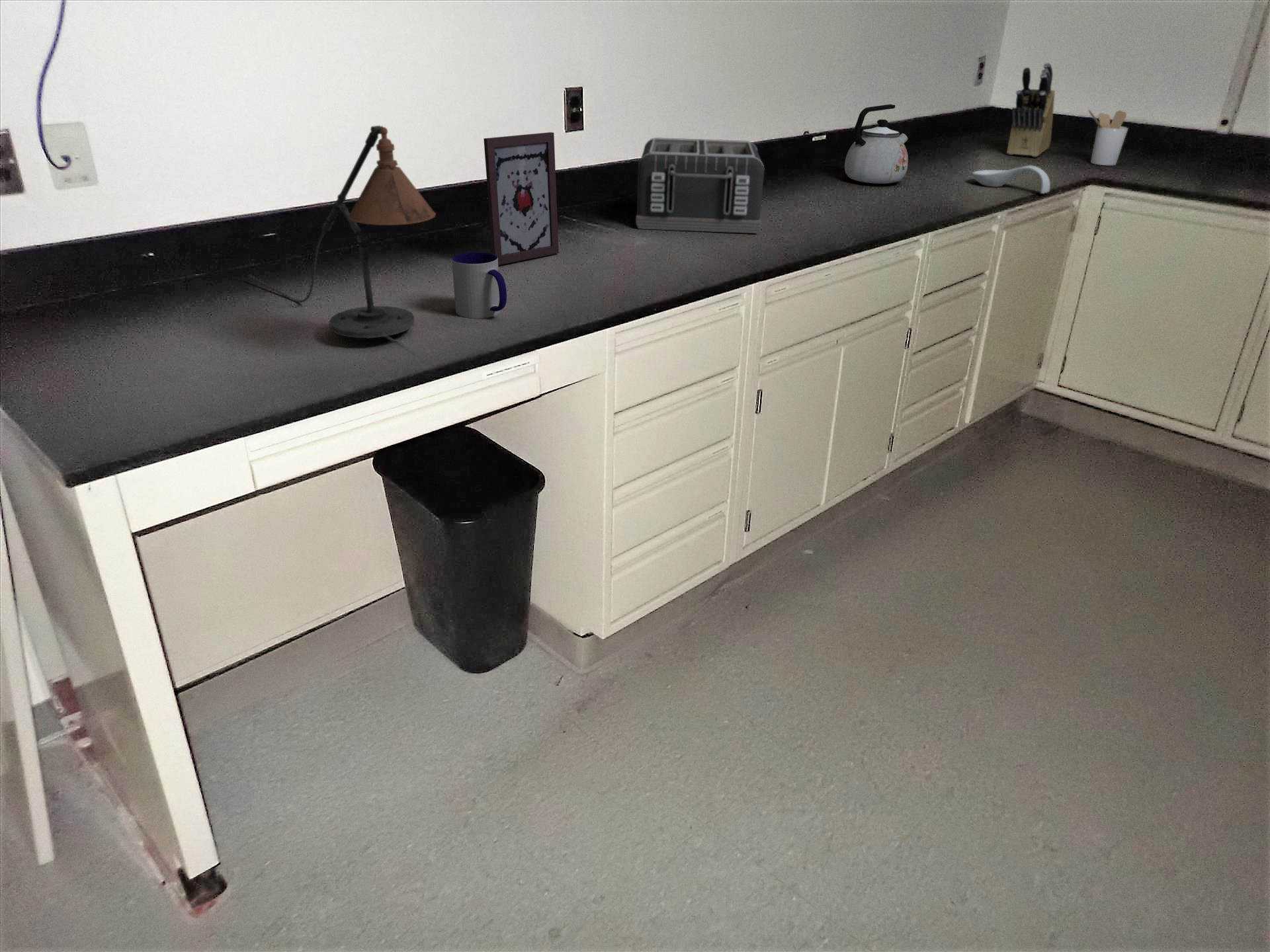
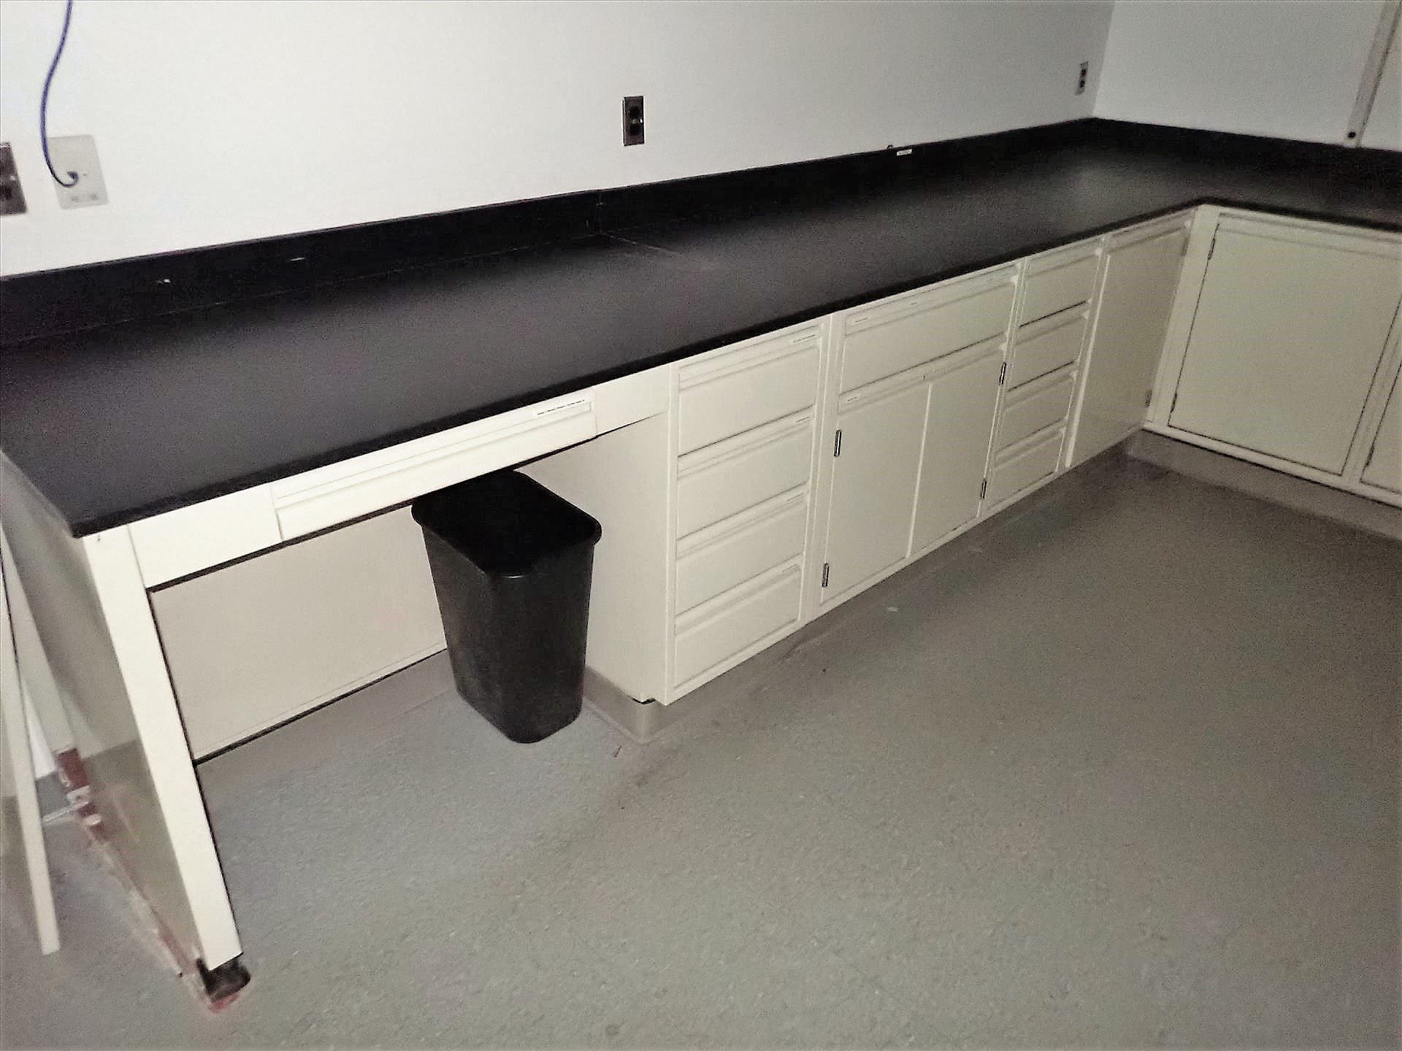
- picture frame (512, 196)
- toaster (699, 184)
- spoon rest (1011, 176)
- mug (482, 287)
- utensil holder (1102, 136)
- knife block (1035, 108)
- desk lamp (323, 223)
- kettle (879, 143)
